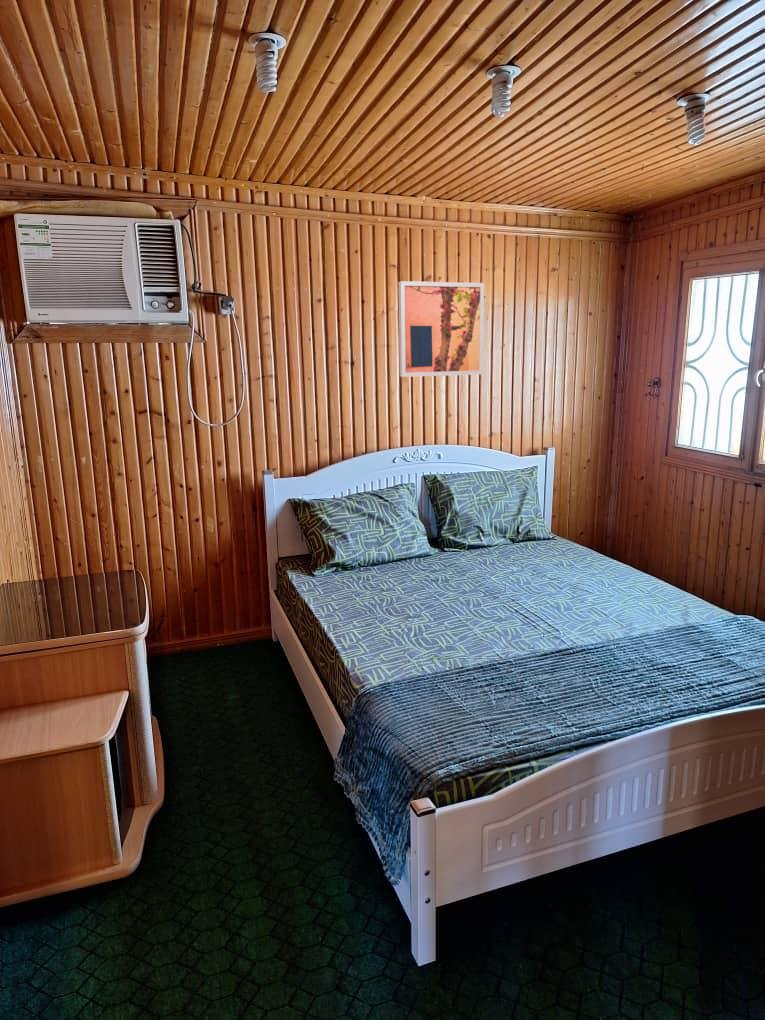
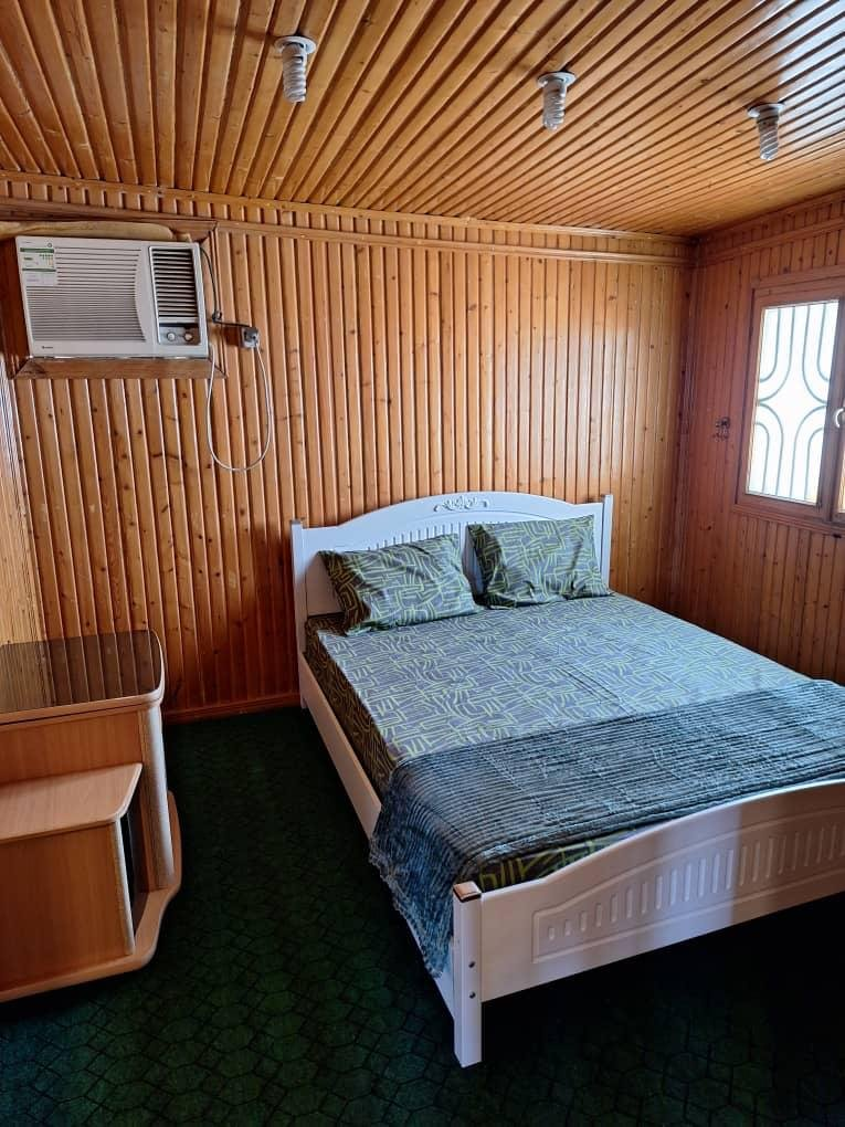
- wall art (441, 329)
